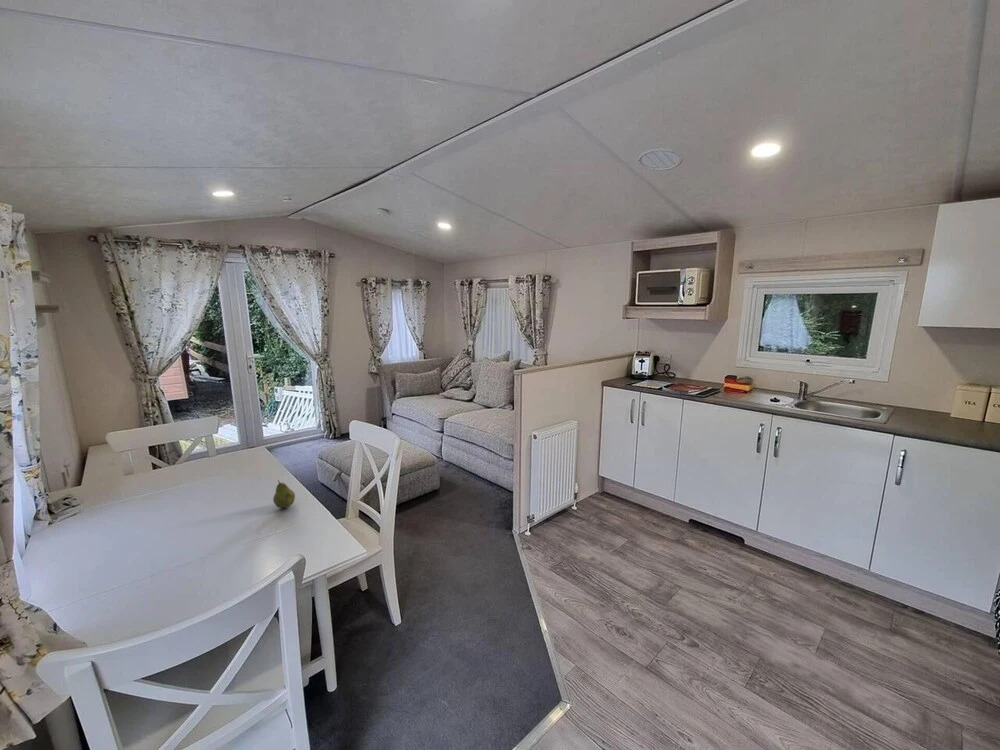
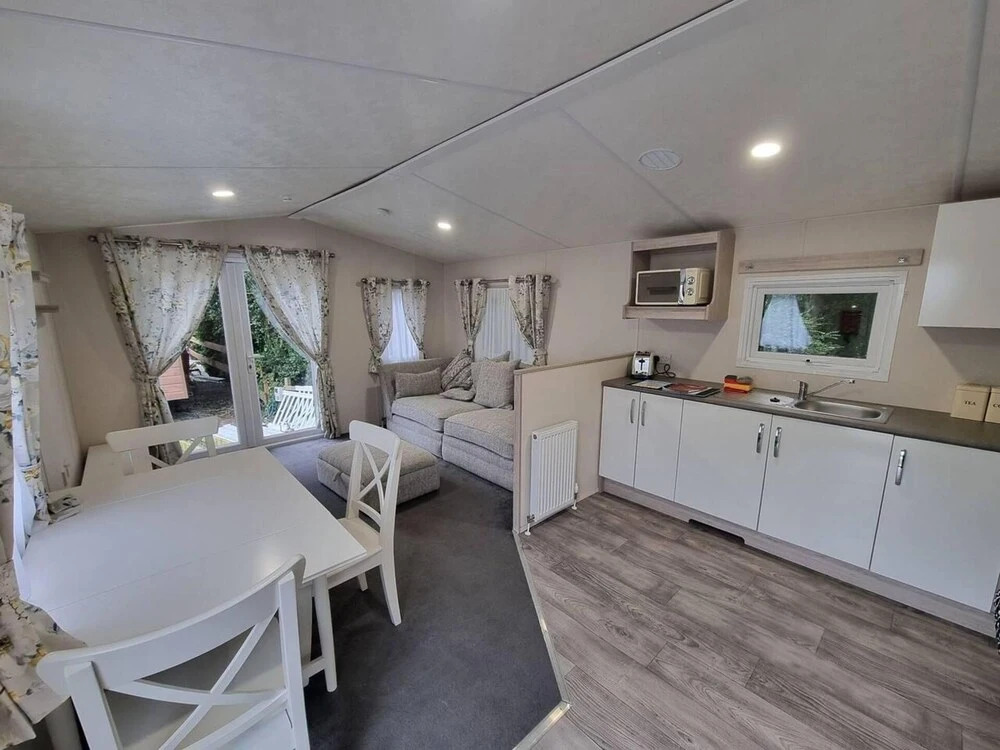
- fruit (284, 493)
